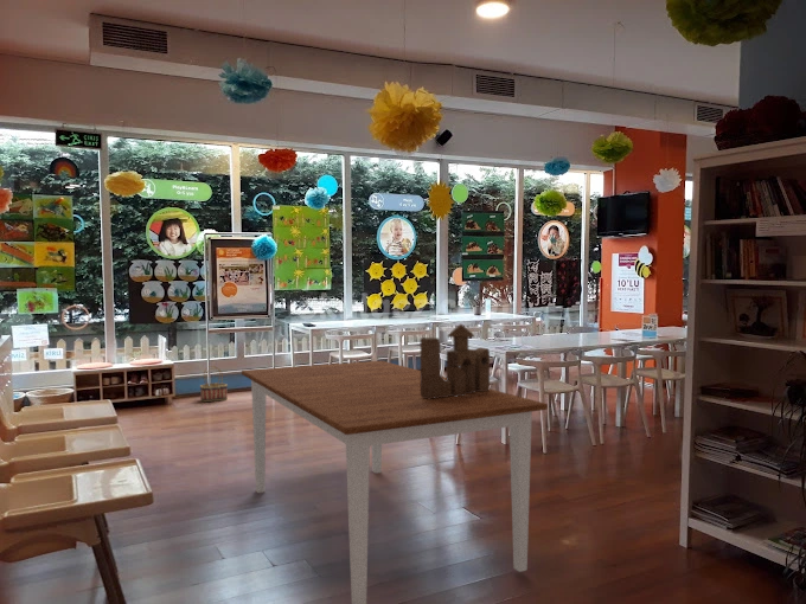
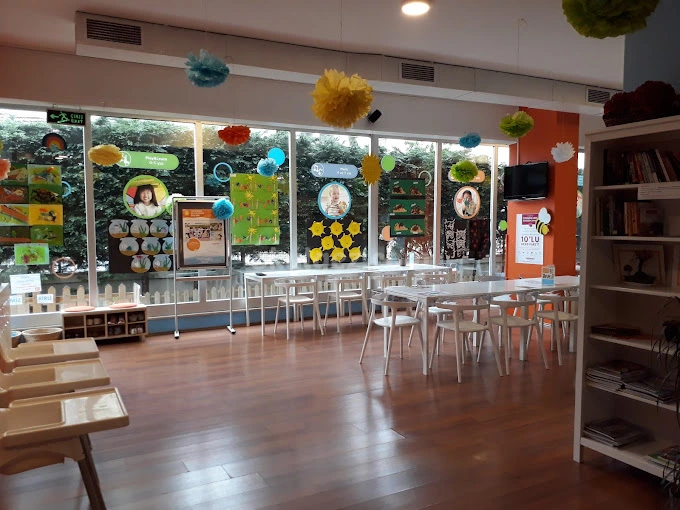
- dining table (369, 455)
- wooden block set (456, 359)
- basket (213, 384)
